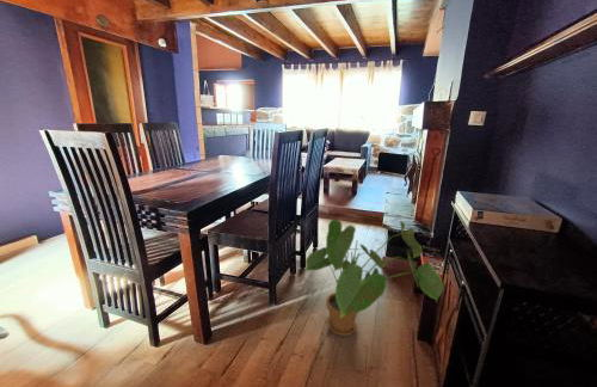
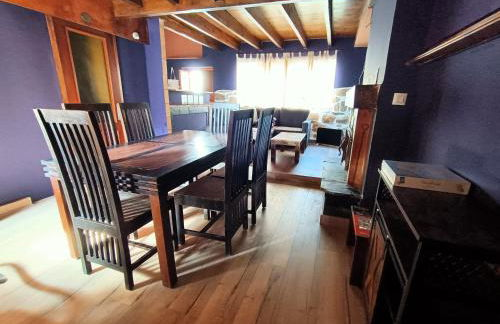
- house plant (362, 282)
